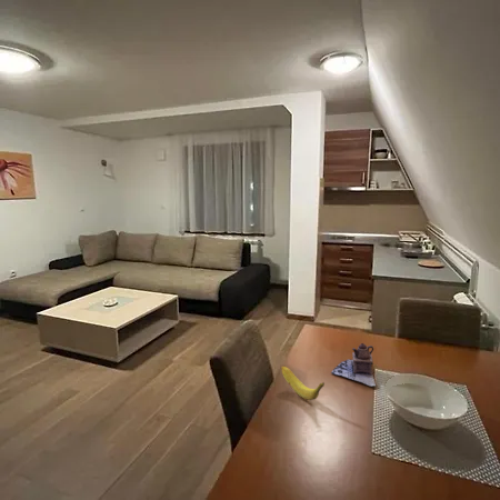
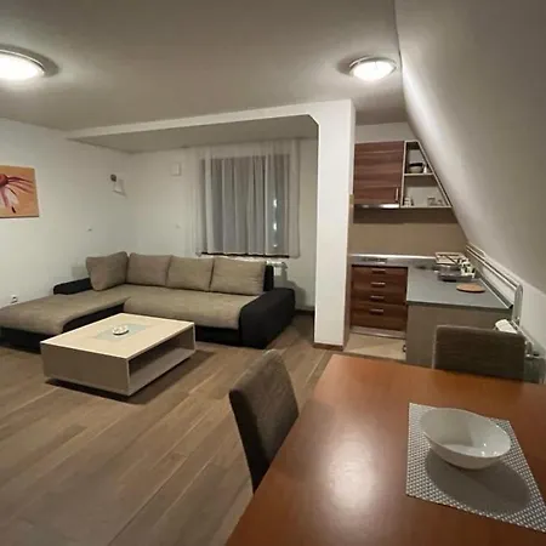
- banana (300, 383)
- teapot (360, 357)
